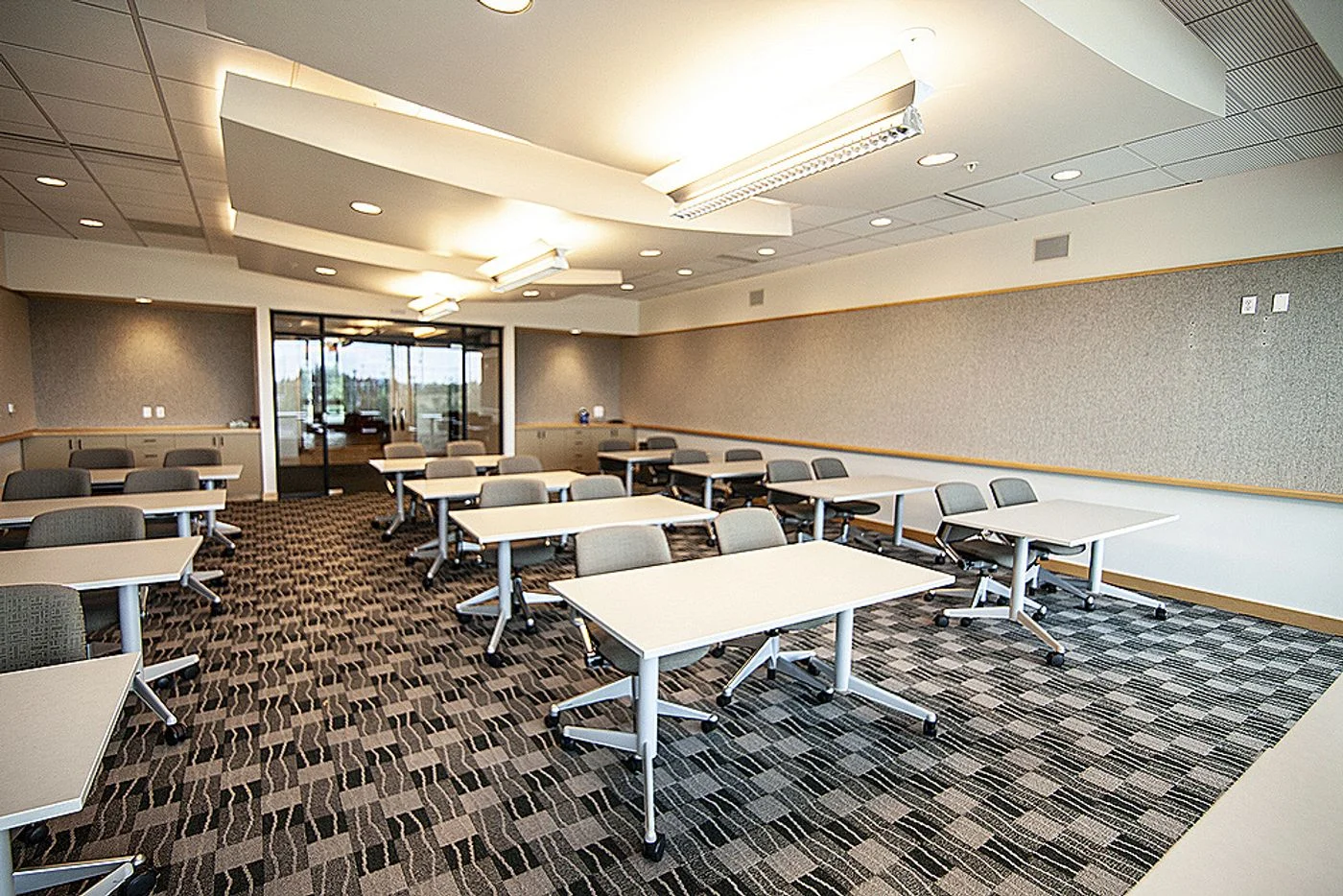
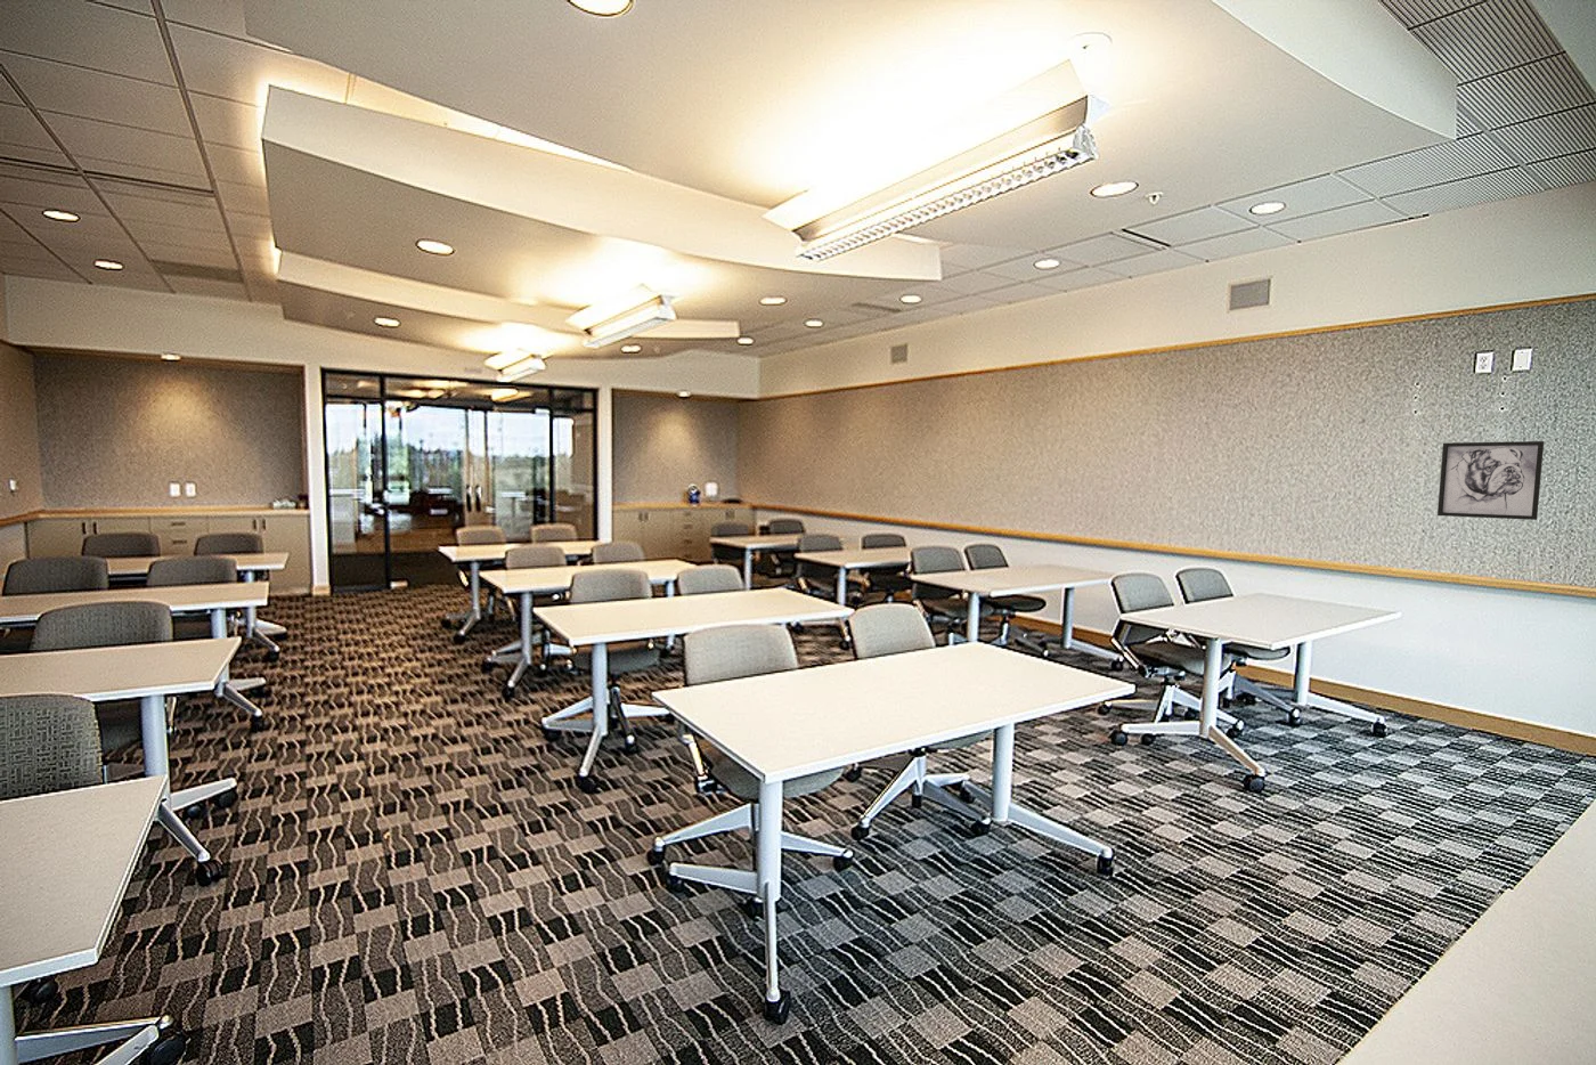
+ wall art (1488, 480)
